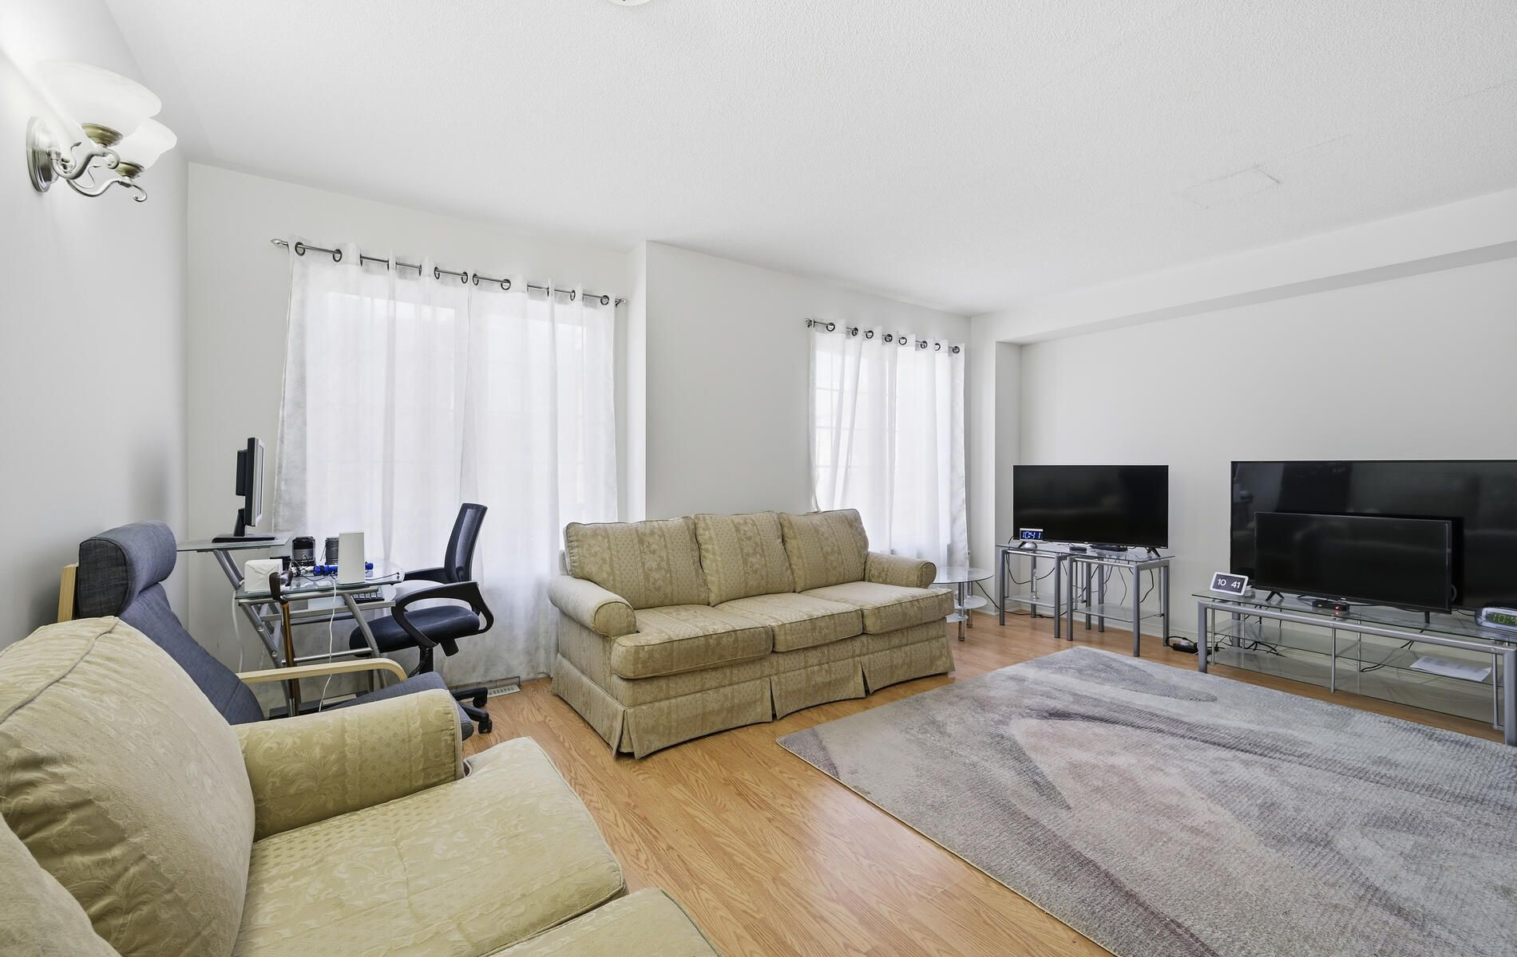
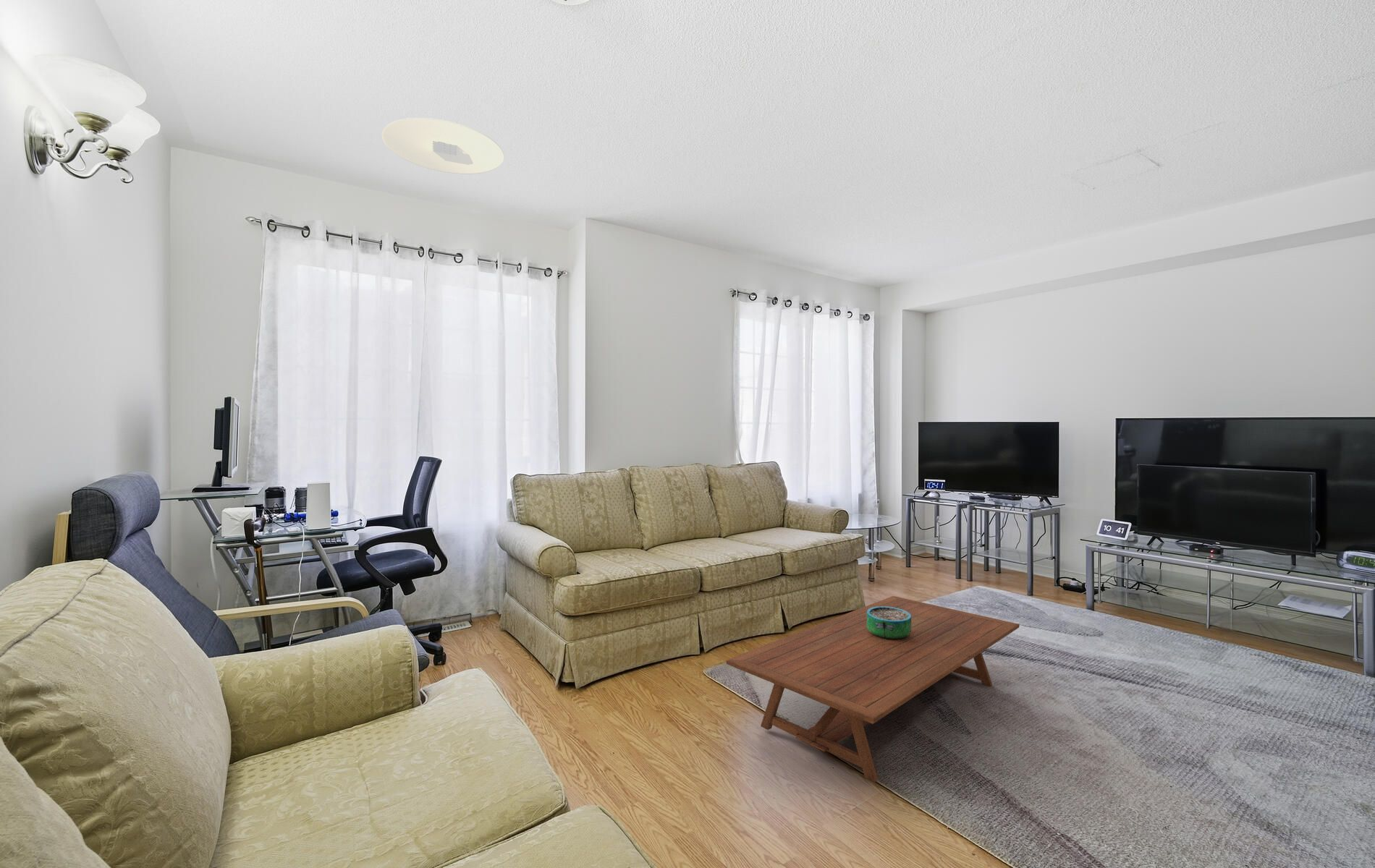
+ coffee table (885, 673)
+ decorative bowl (889, 622)
+ ceiling light (445, 142)
